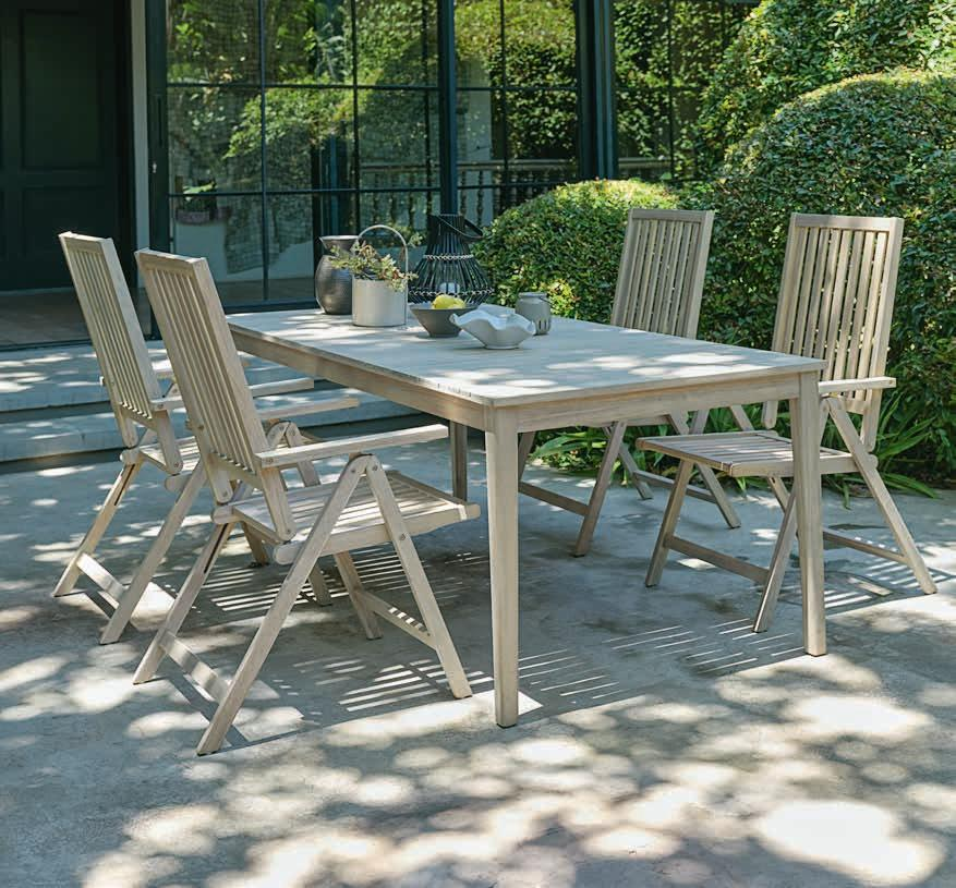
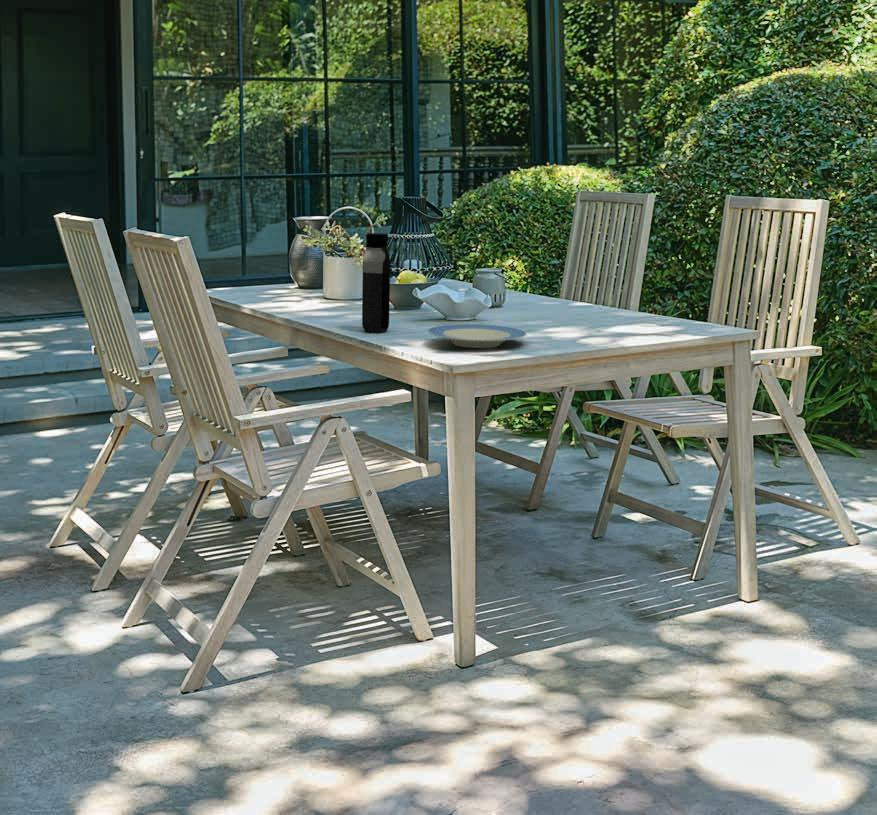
+ plate (476, 337)
+ water bottle (376, 282)
